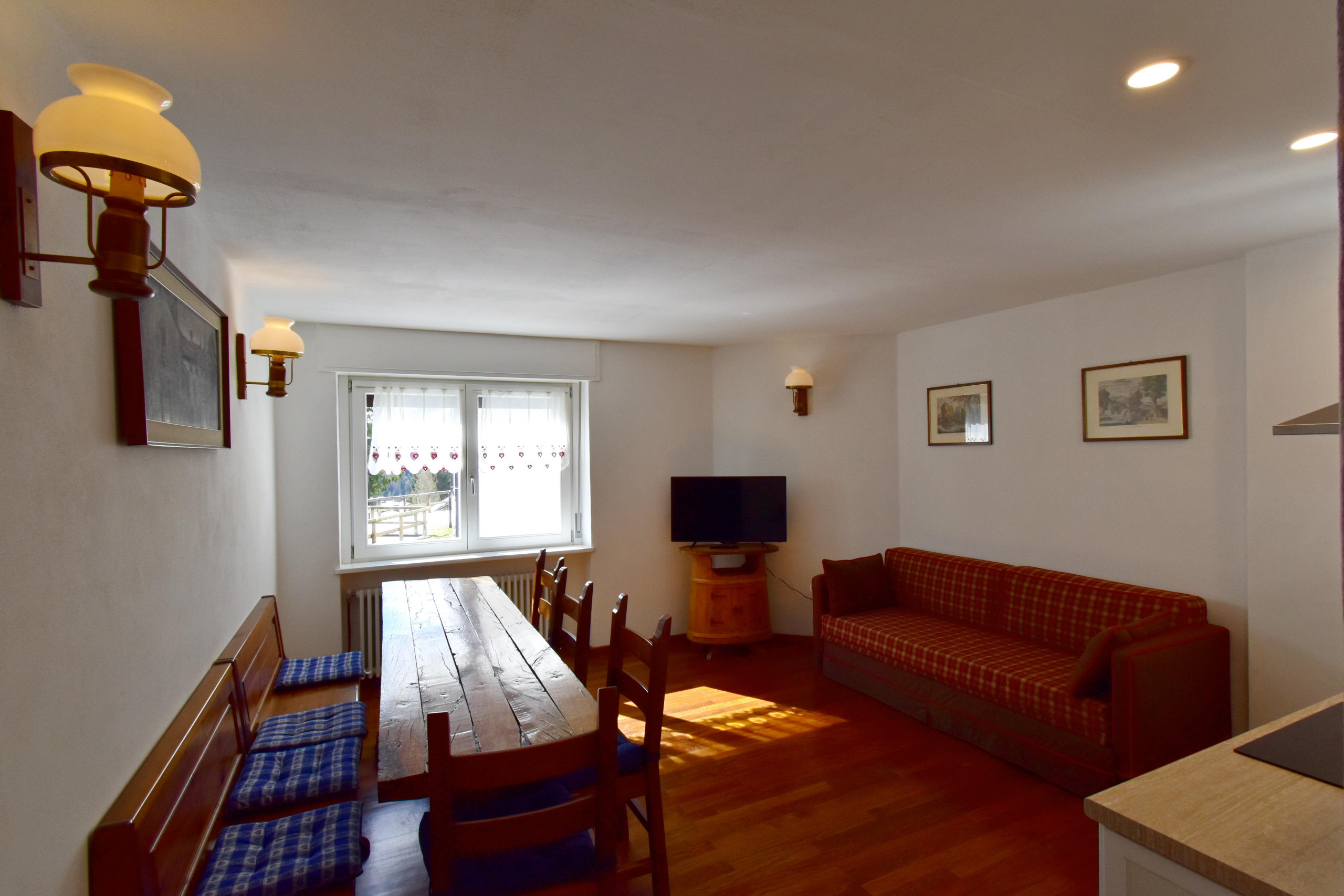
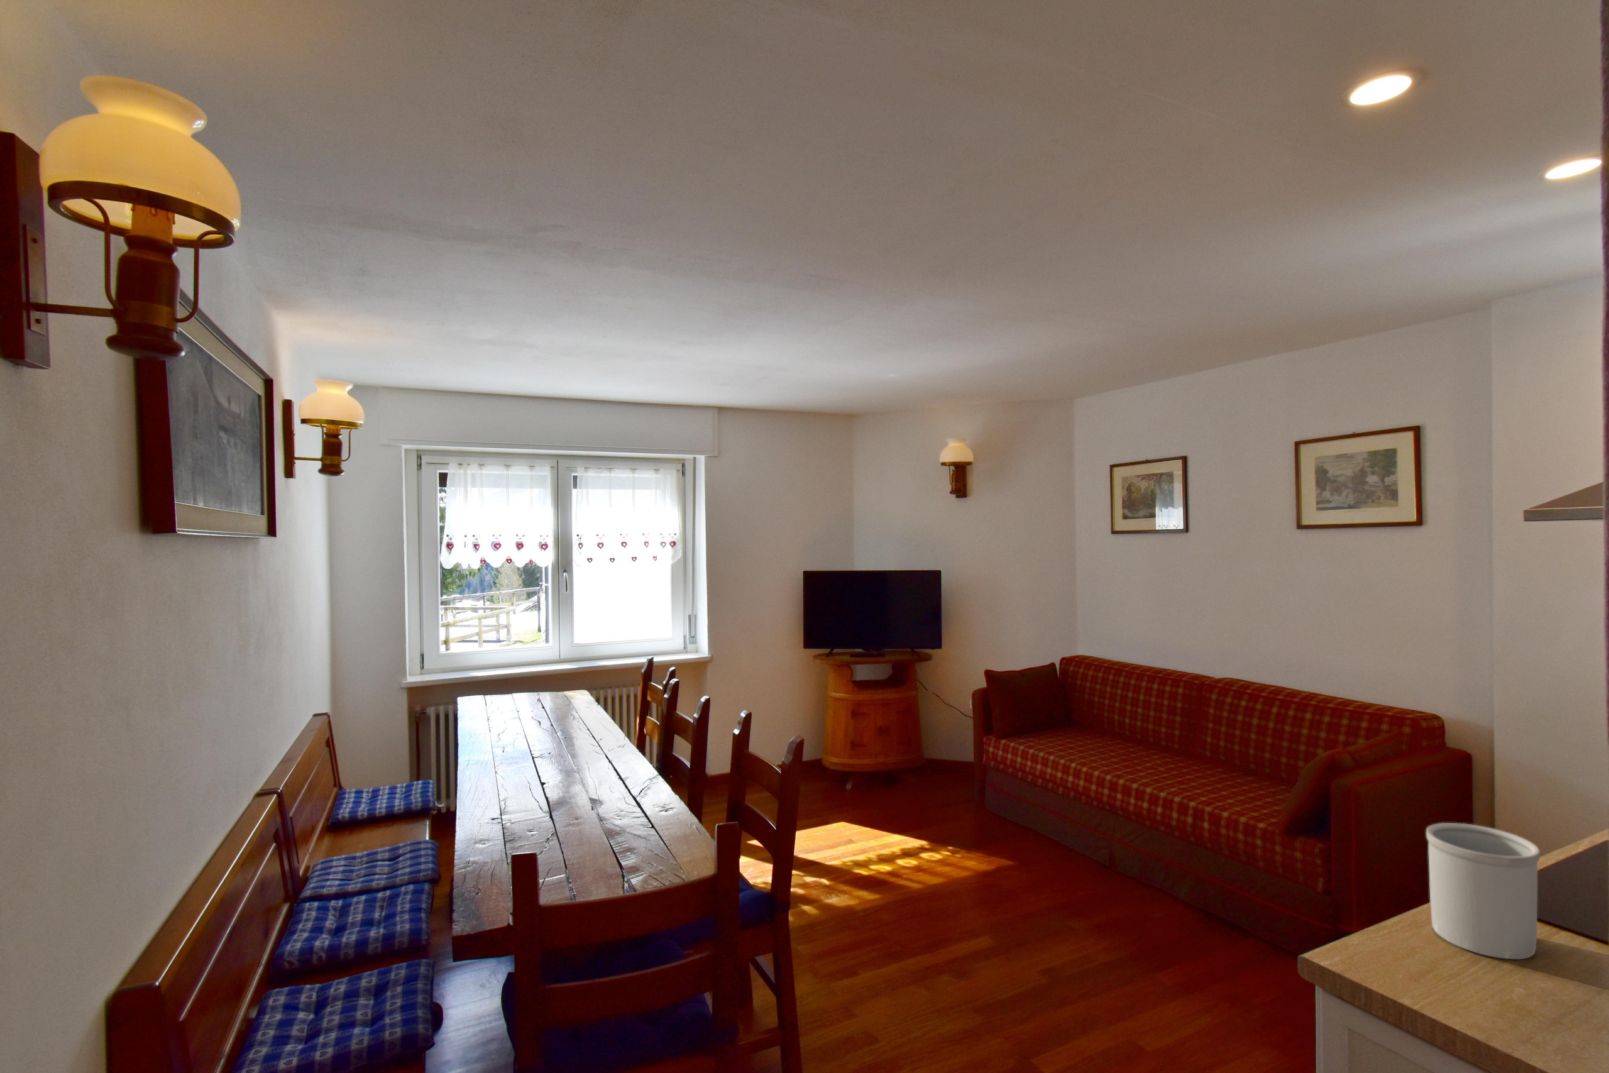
+ utensil holder (1481, 889)
